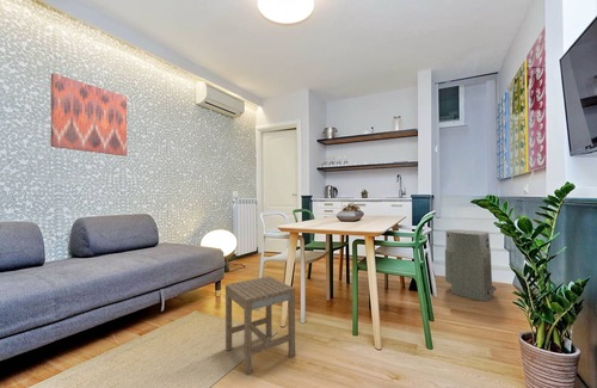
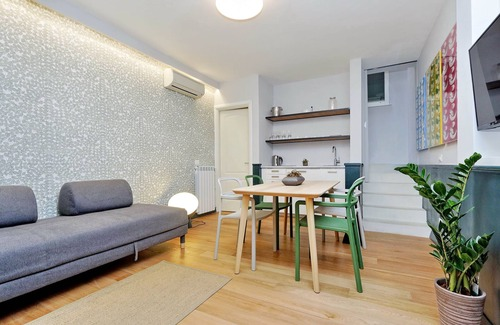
- wall art (92, 118)
- stool (259, 319)
- air purifier (468, 261)
